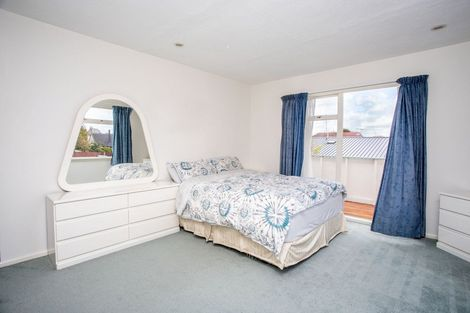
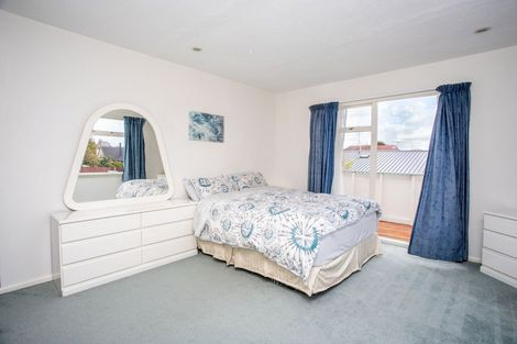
+ wall art (207, 127)
